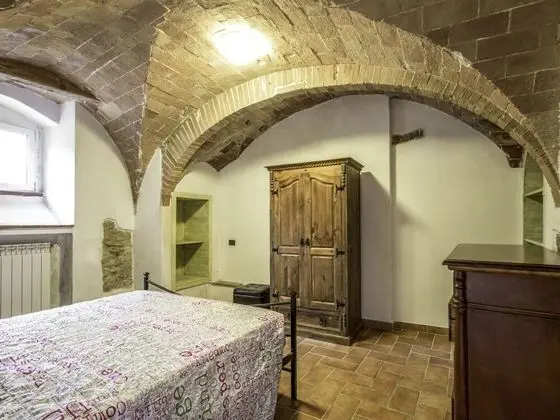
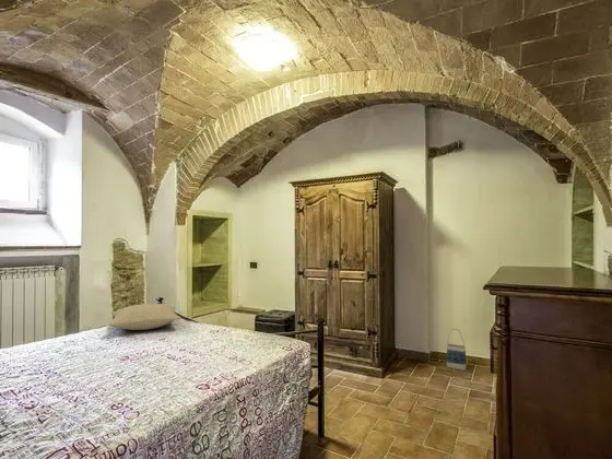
+ pillow (144, 315)
+ bag (456, 348)
